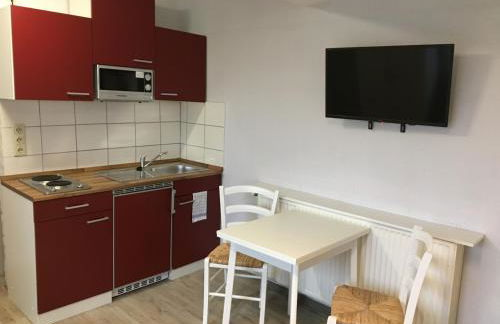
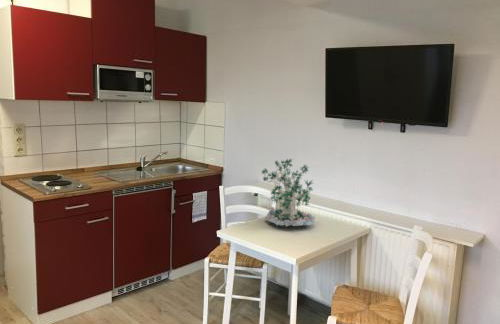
+ plant (291, 192)
